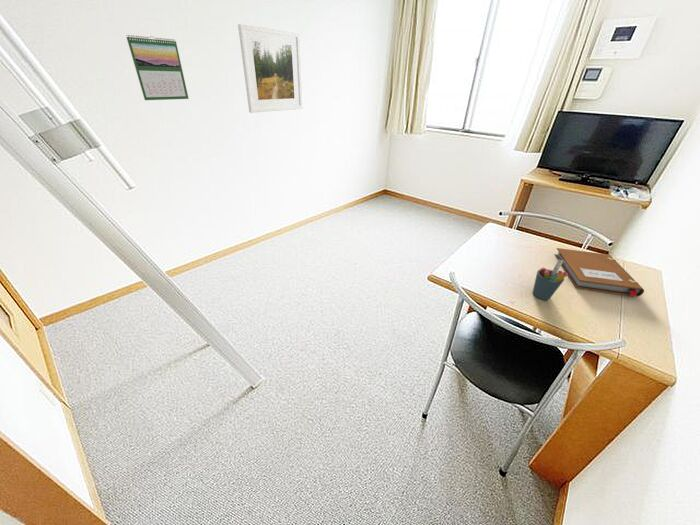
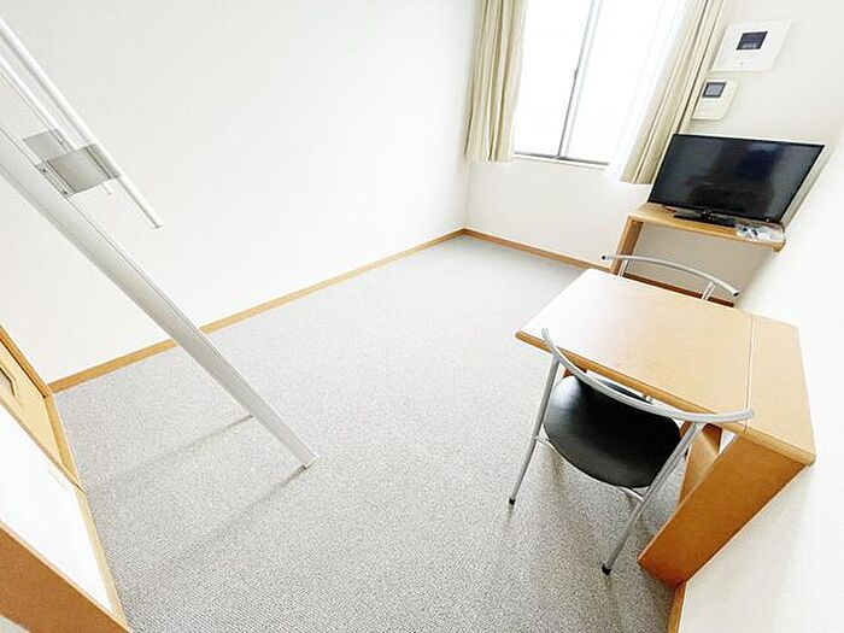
- notebook (596, 271)
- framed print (274, 72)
- calendar (159, 69)
- pen holder (548, 280)
